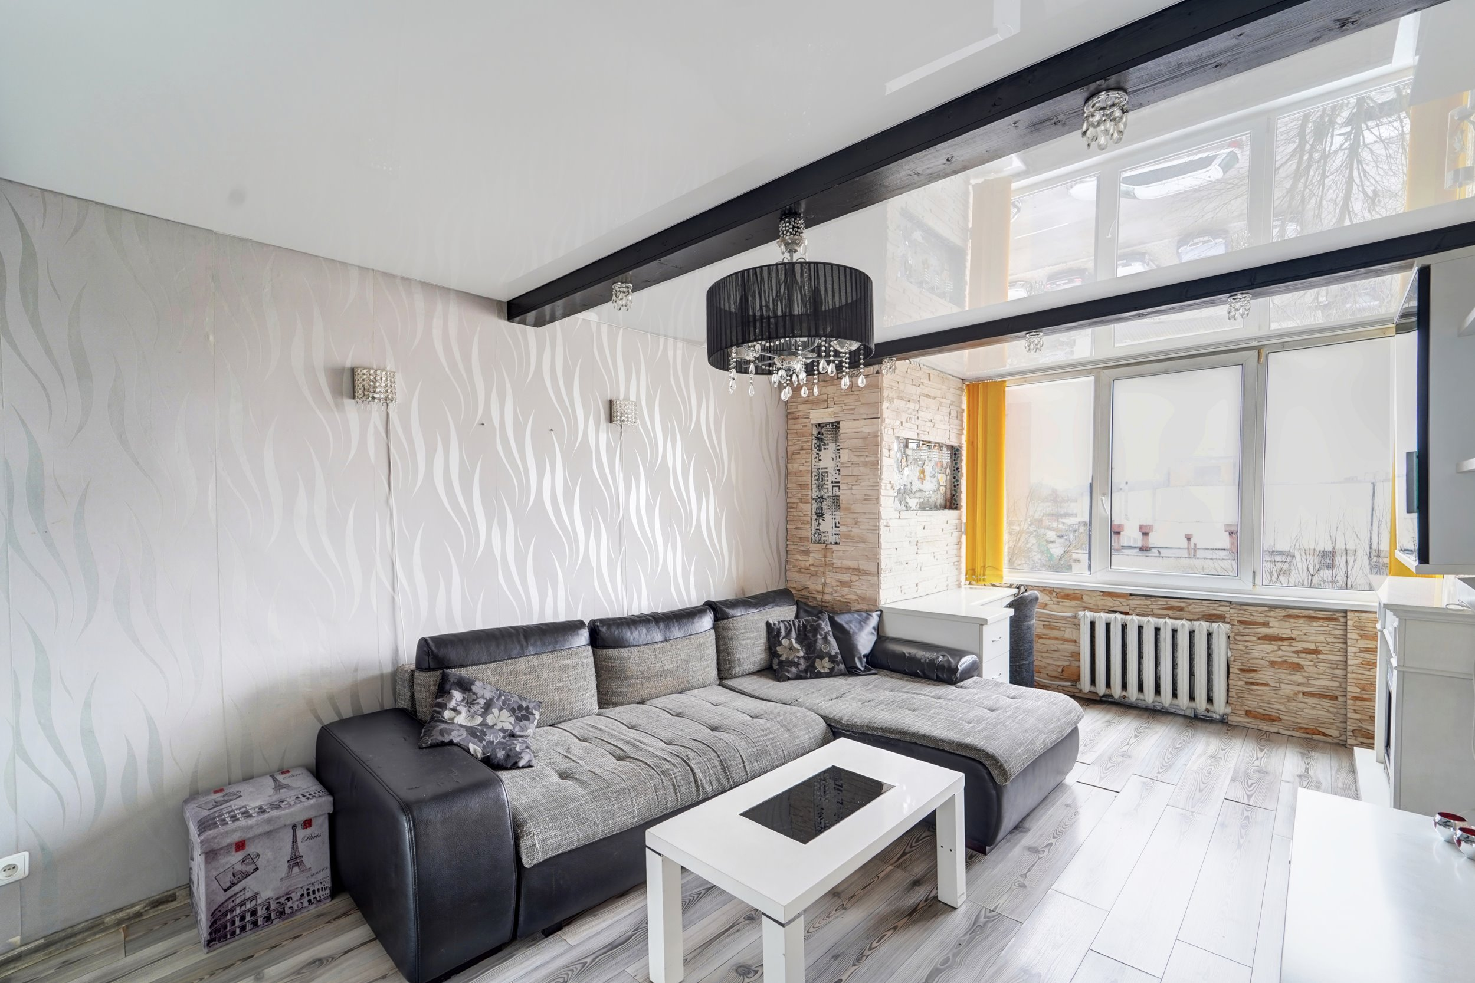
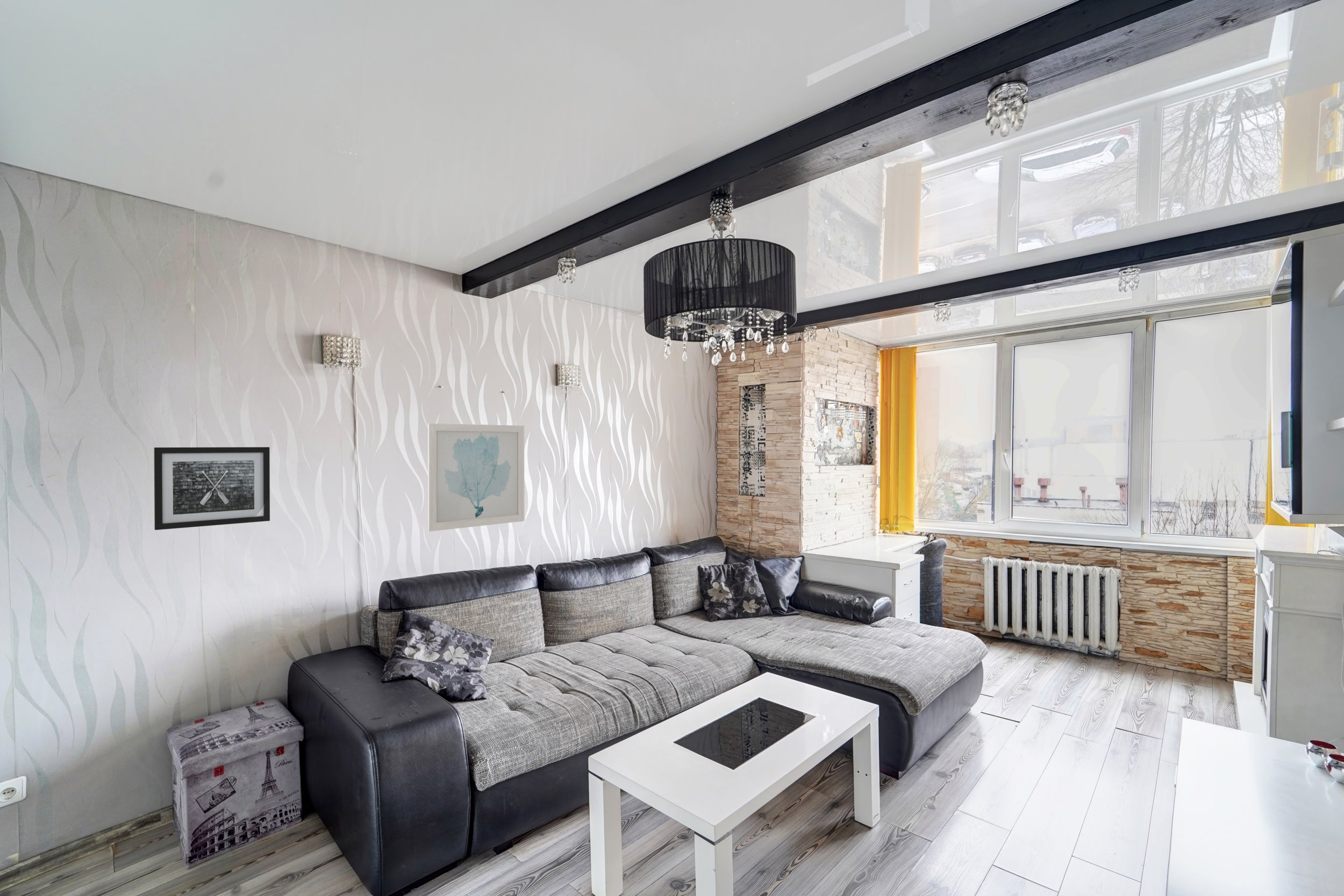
+ wall art (479, 475)
+ wall art (215, 486)
